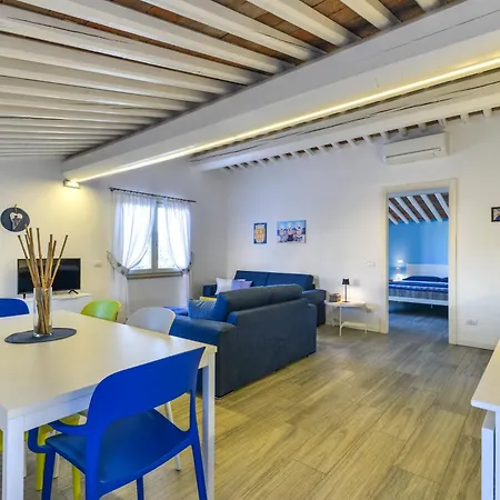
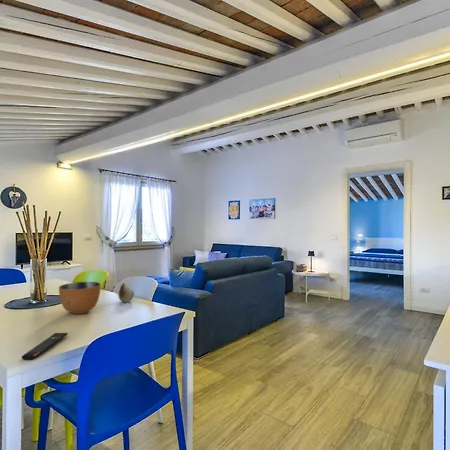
+ fruit (126, 292)
+ remote control (46, 345)
+ bowl (80, 298)
